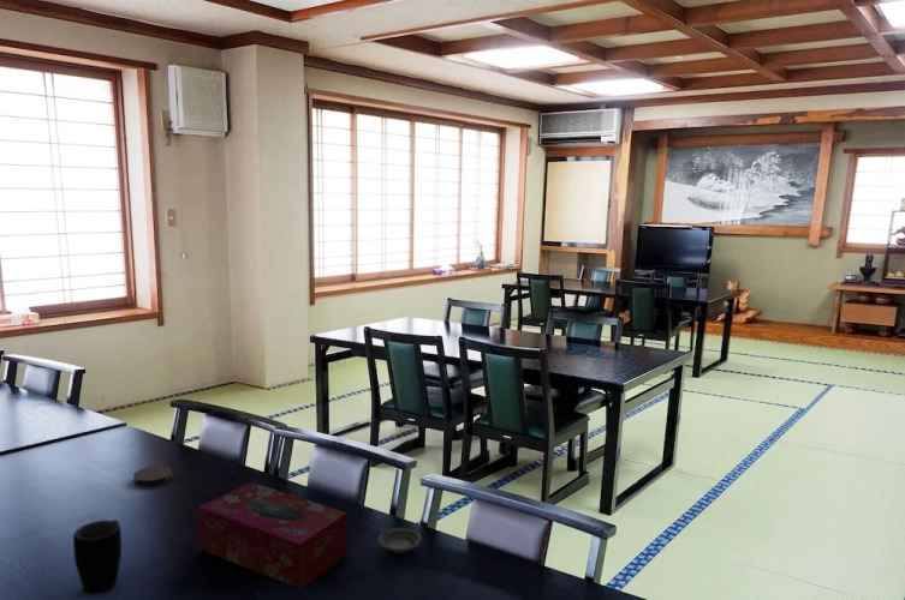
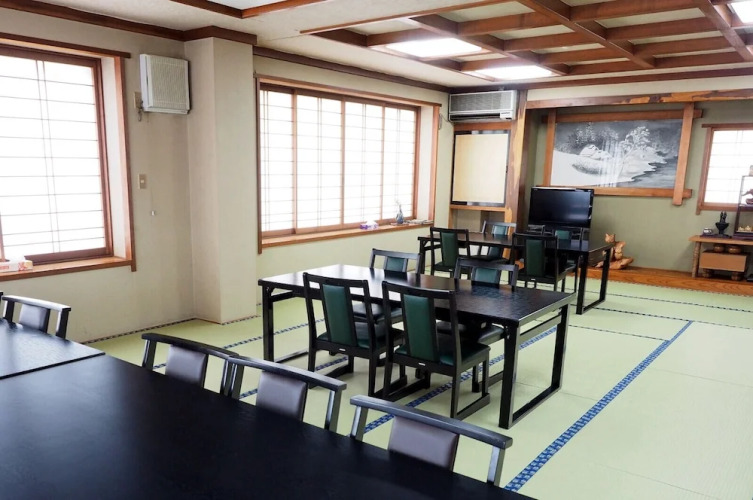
- mug (103, 552)
- coaster (153, 475)
- saucer (399, 542)
- tissue box (273, 530)
